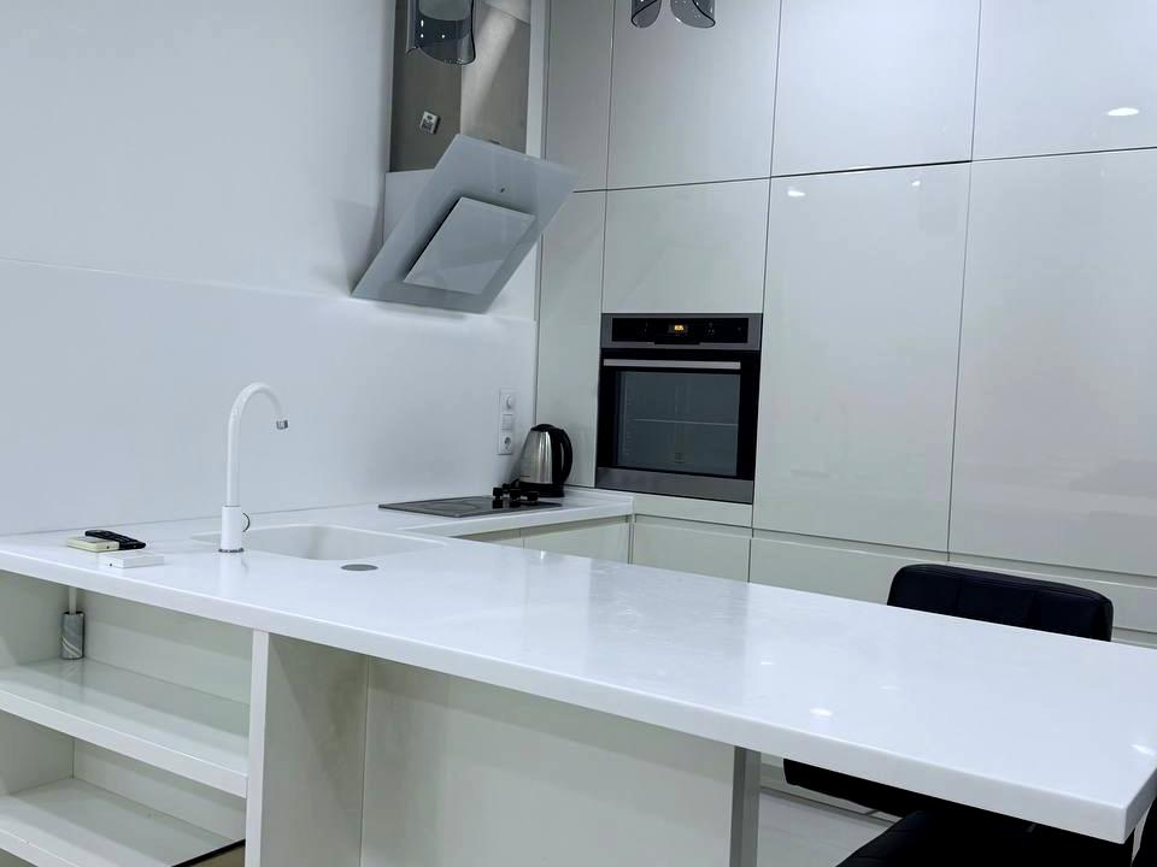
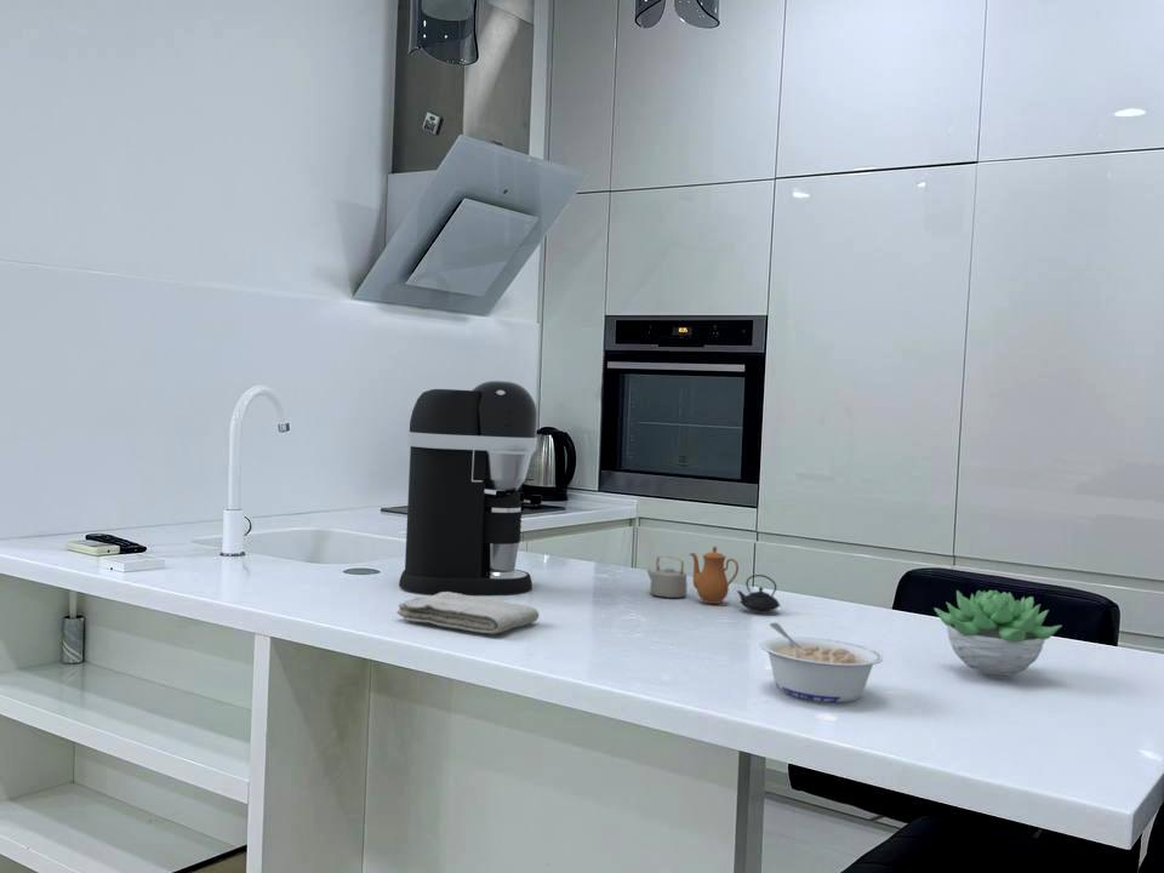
+ succulent plant (994, 633)
+ coffee maker (470, 483)
+ teapot (709, 574)
+ legume (814, 664)
+ washcloth (467, 610)
